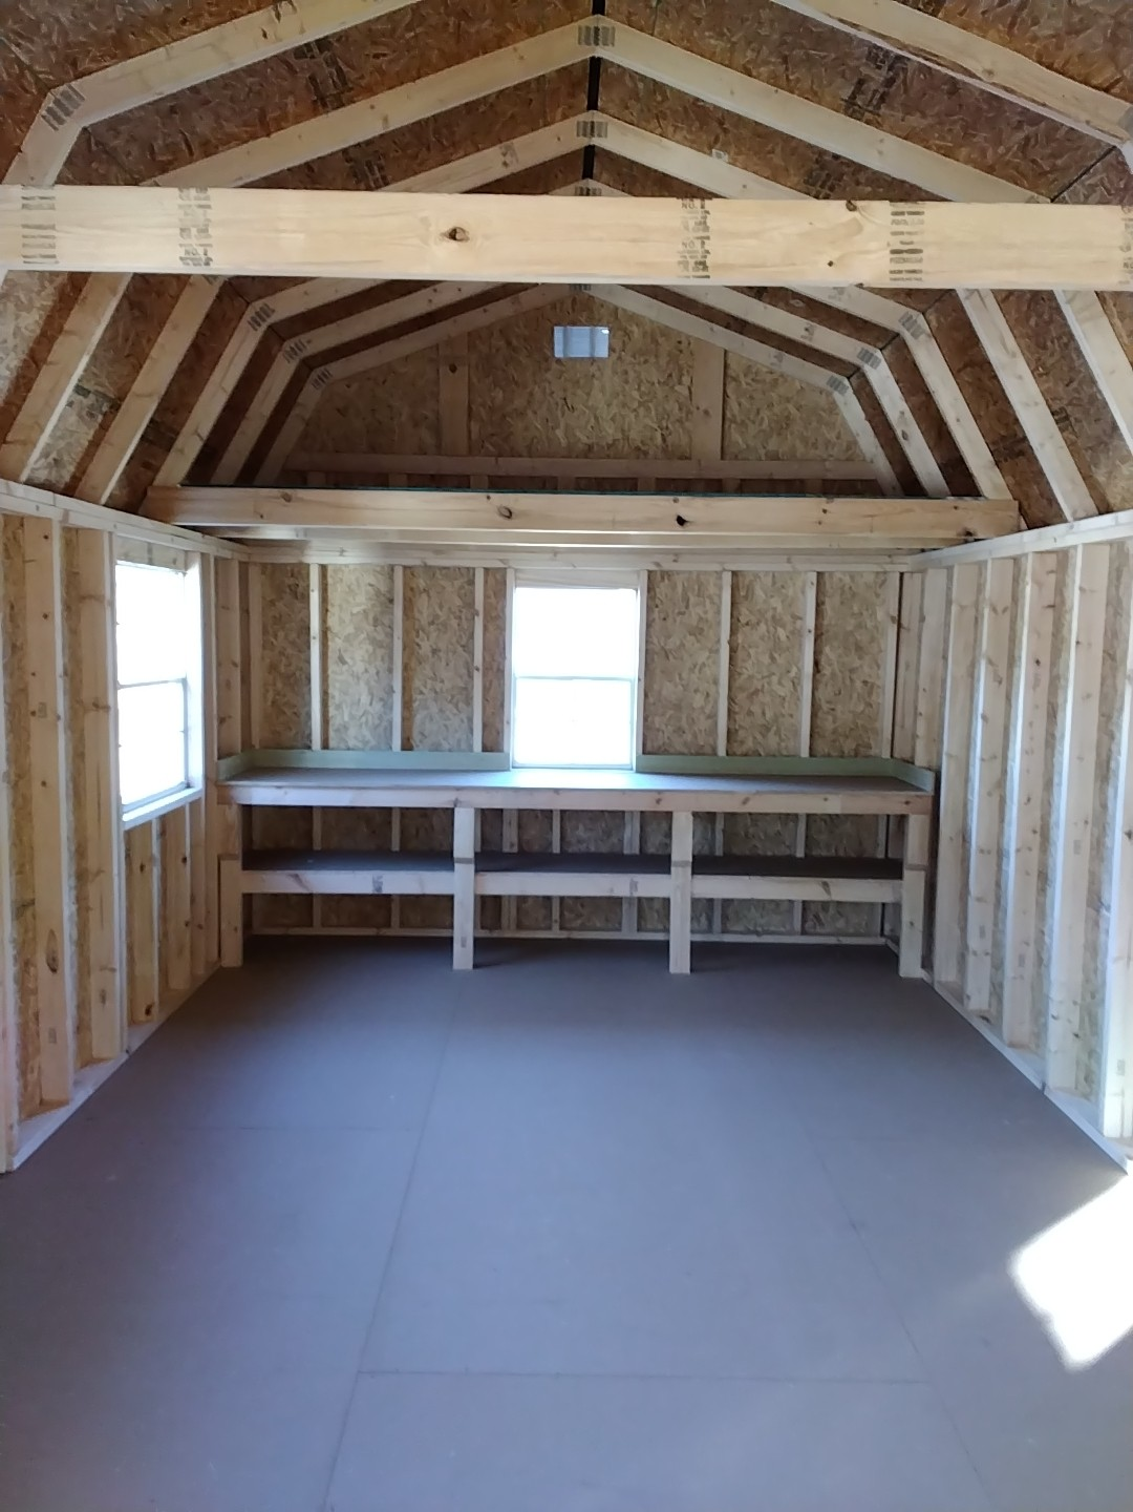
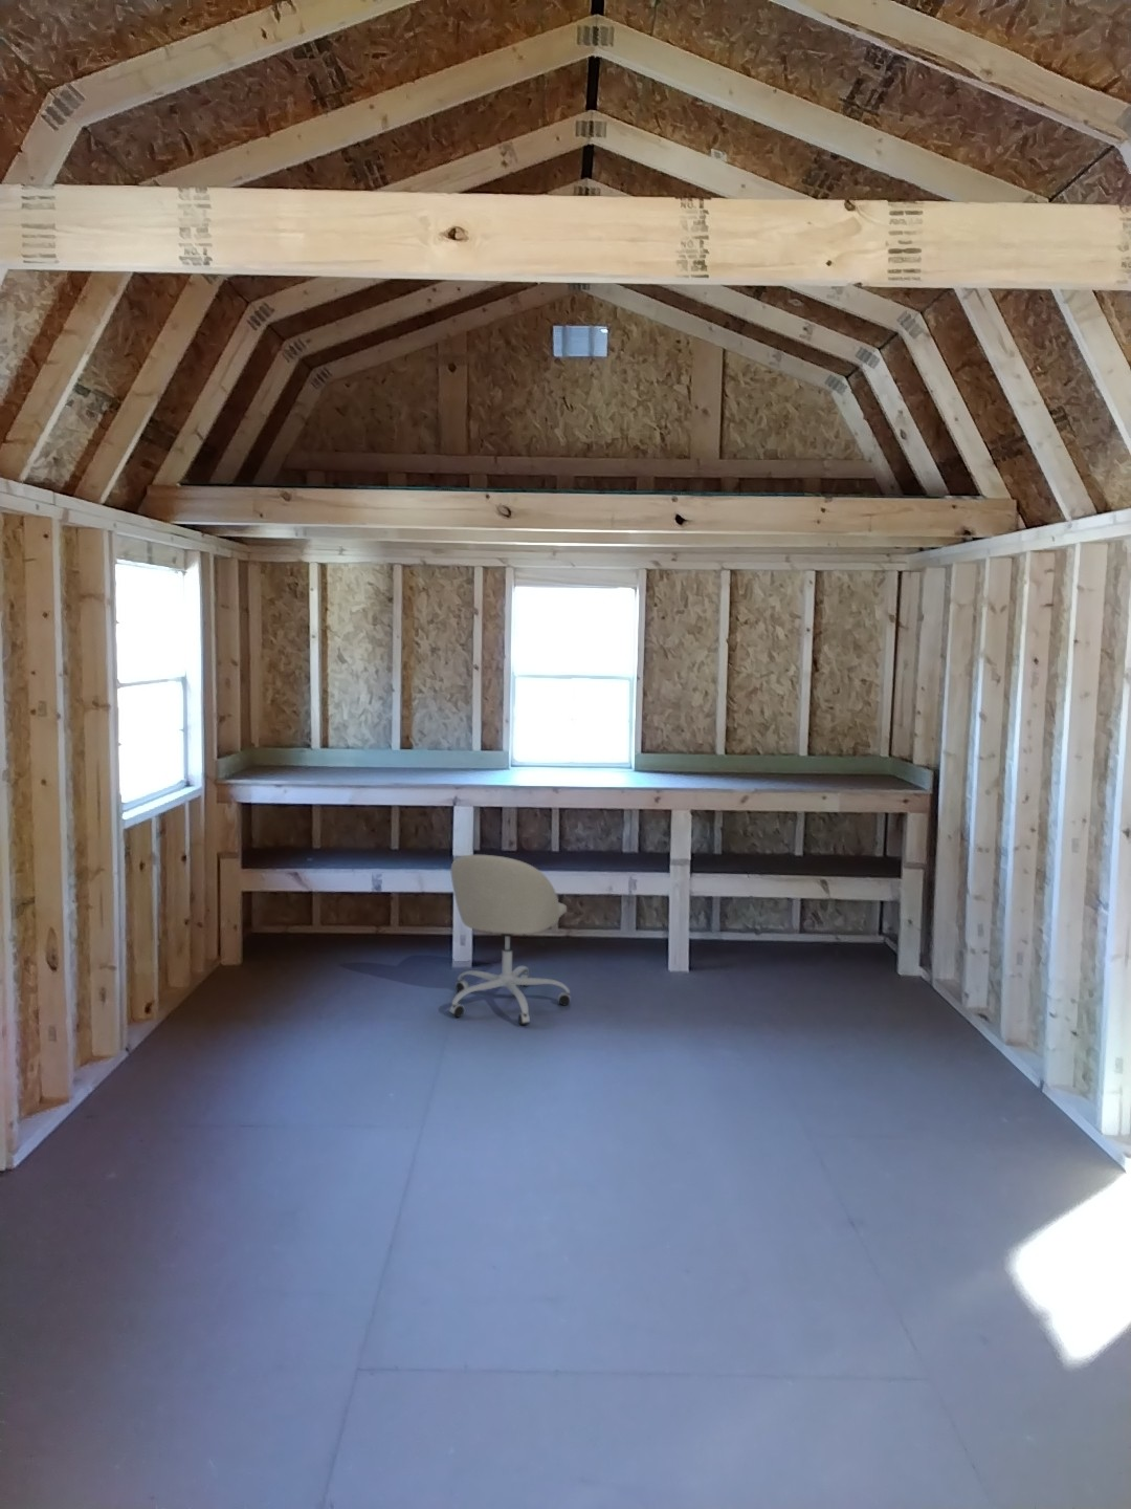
+ office chair (508, 923)
